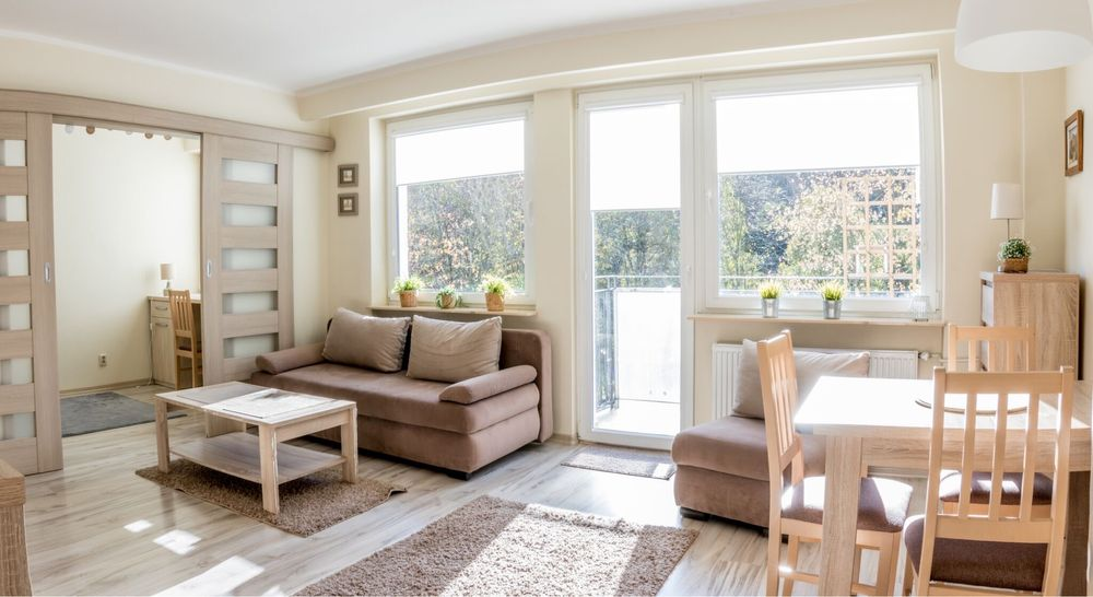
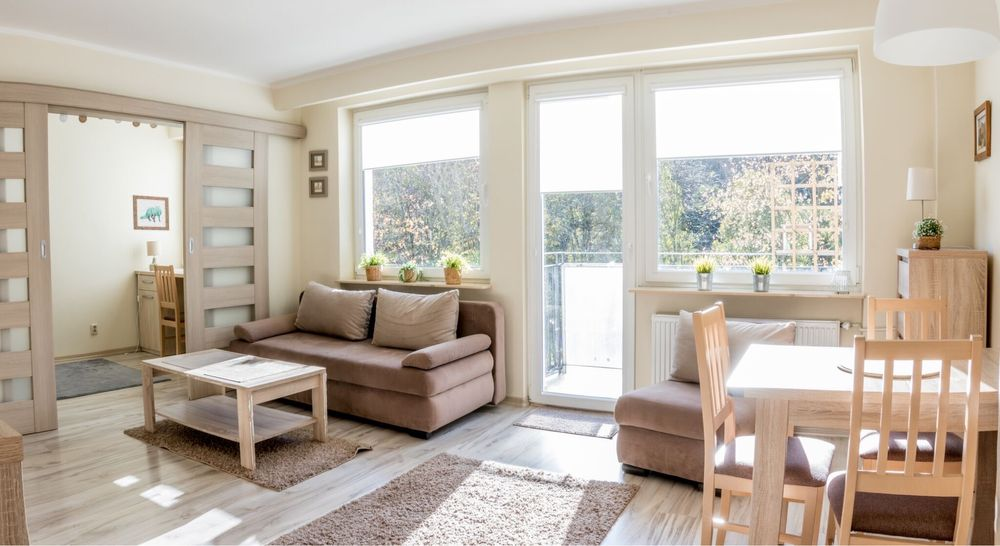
+ wall art (151, 213)
